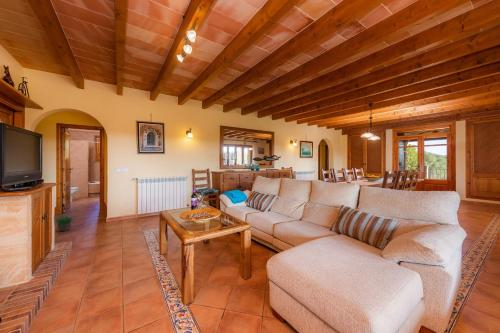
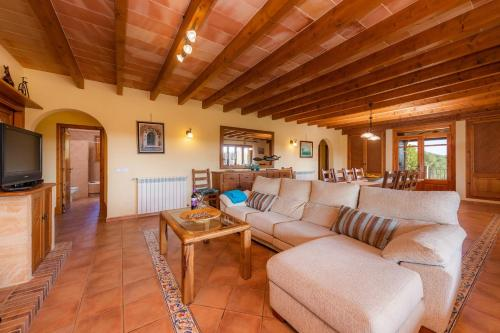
- potted plant (64, 219)
